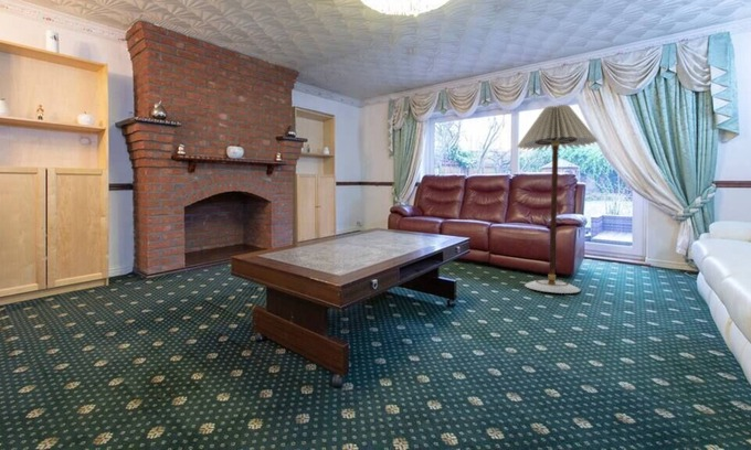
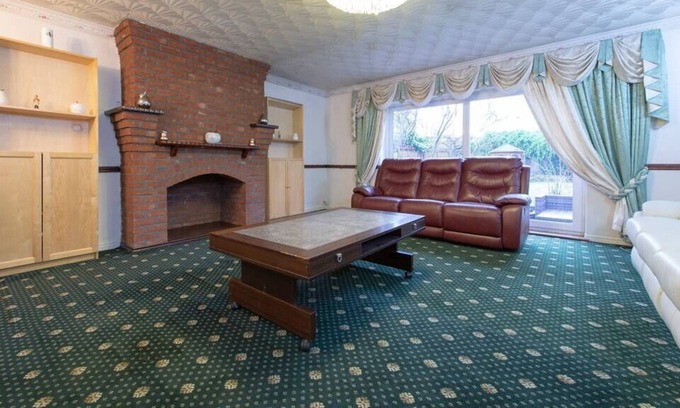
- floor lamp (553, 197)
